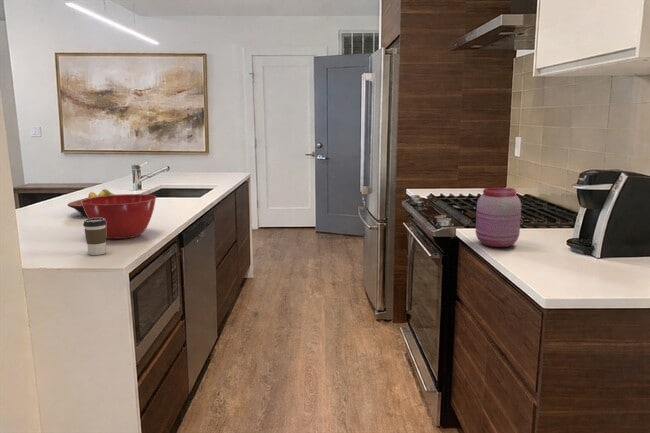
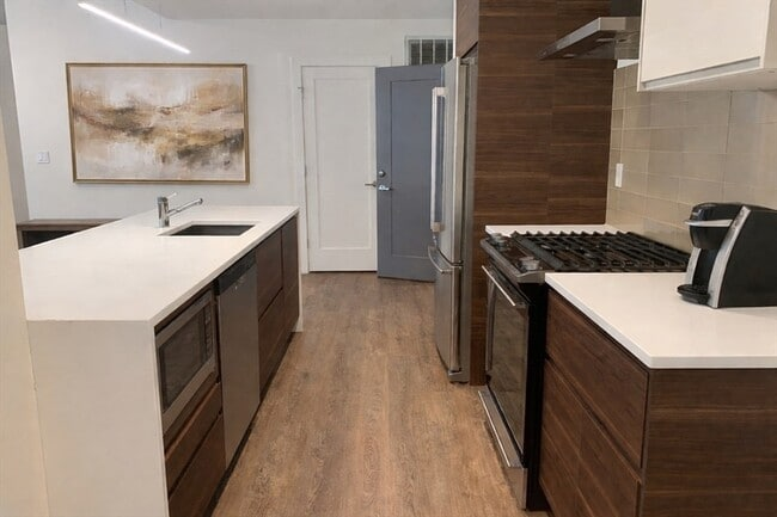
- fruit bowl (97, 196)
- jar (498, 216)
- mixing bowl (120, 217)
- coffee cup (96, 236)
